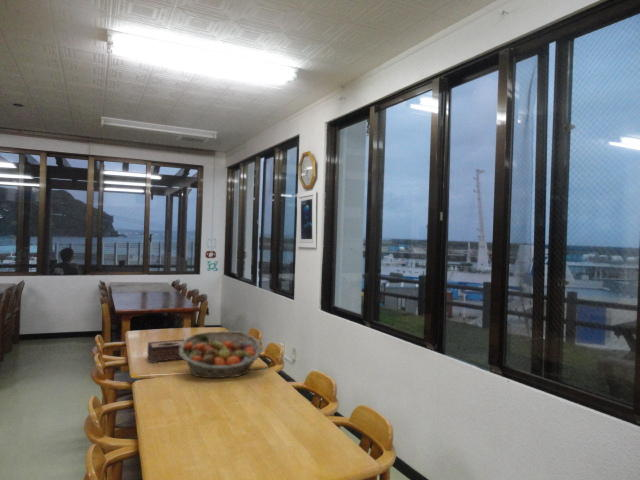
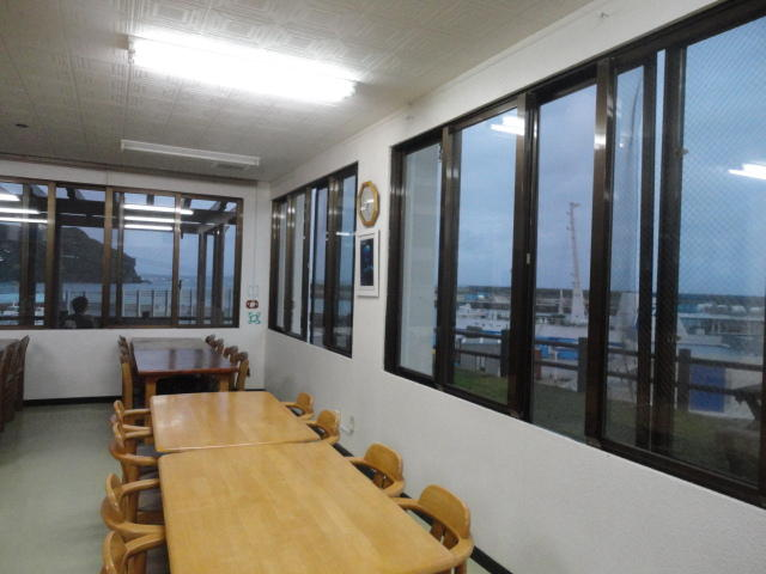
- fruit basket (221, 353)
- tissue box (168, 350)
